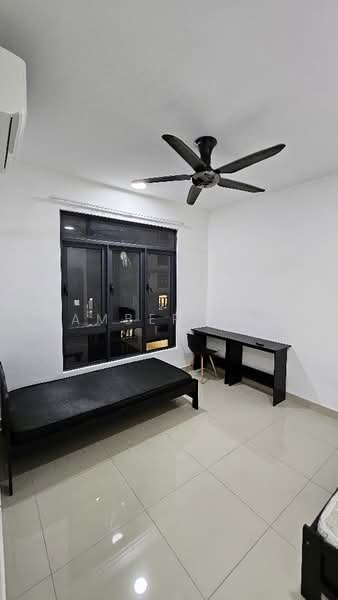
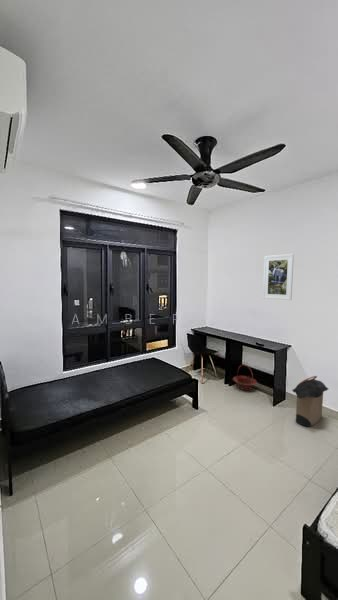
+ basket (244, 376)
+ laundry hamper (309, 395)
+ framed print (277, 277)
